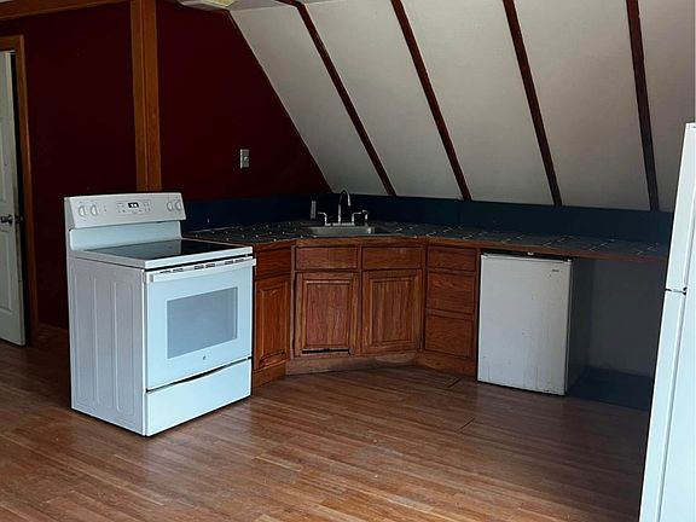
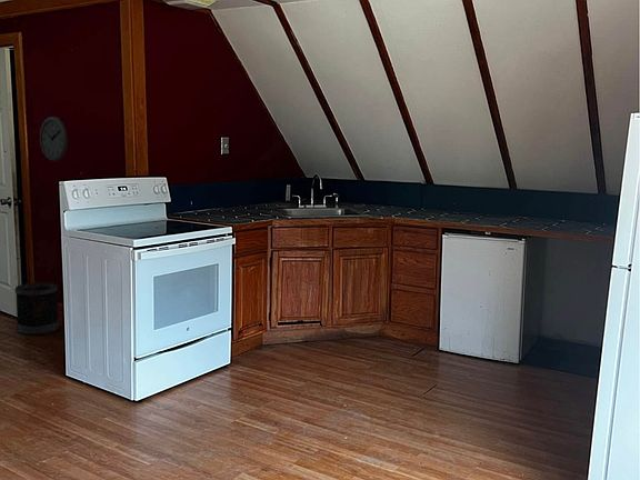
+ wastebasket (38, 308)
+ wall clock (52, 139)
